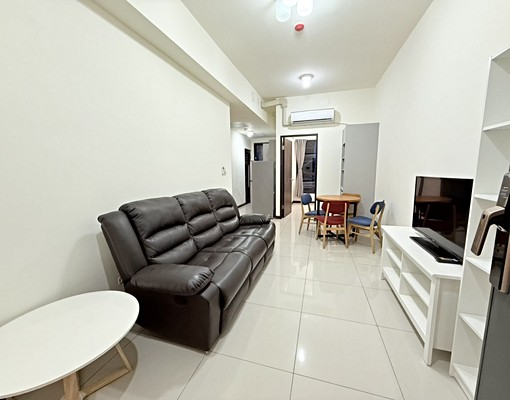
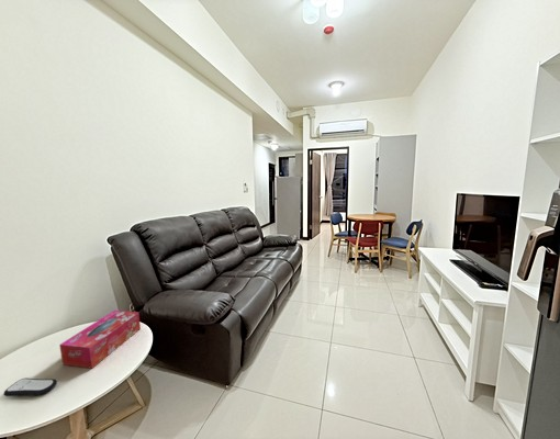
+ remote control (32, 386)
+ tissue box (104, 335)
